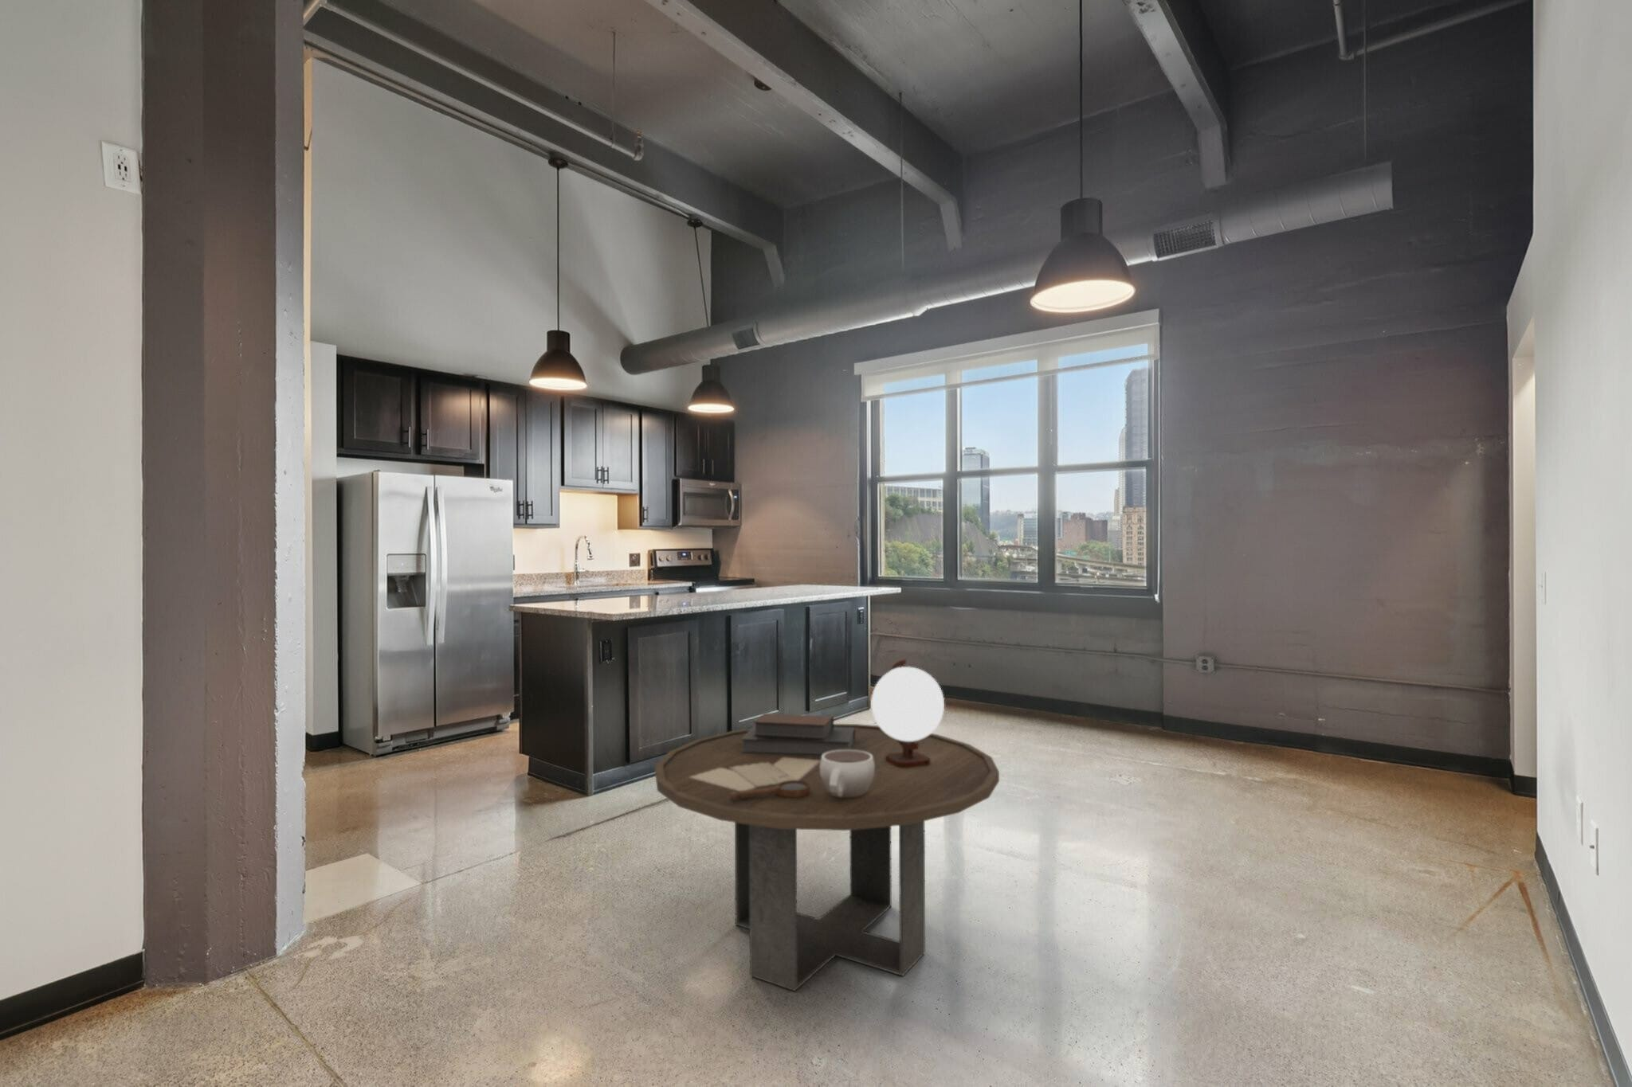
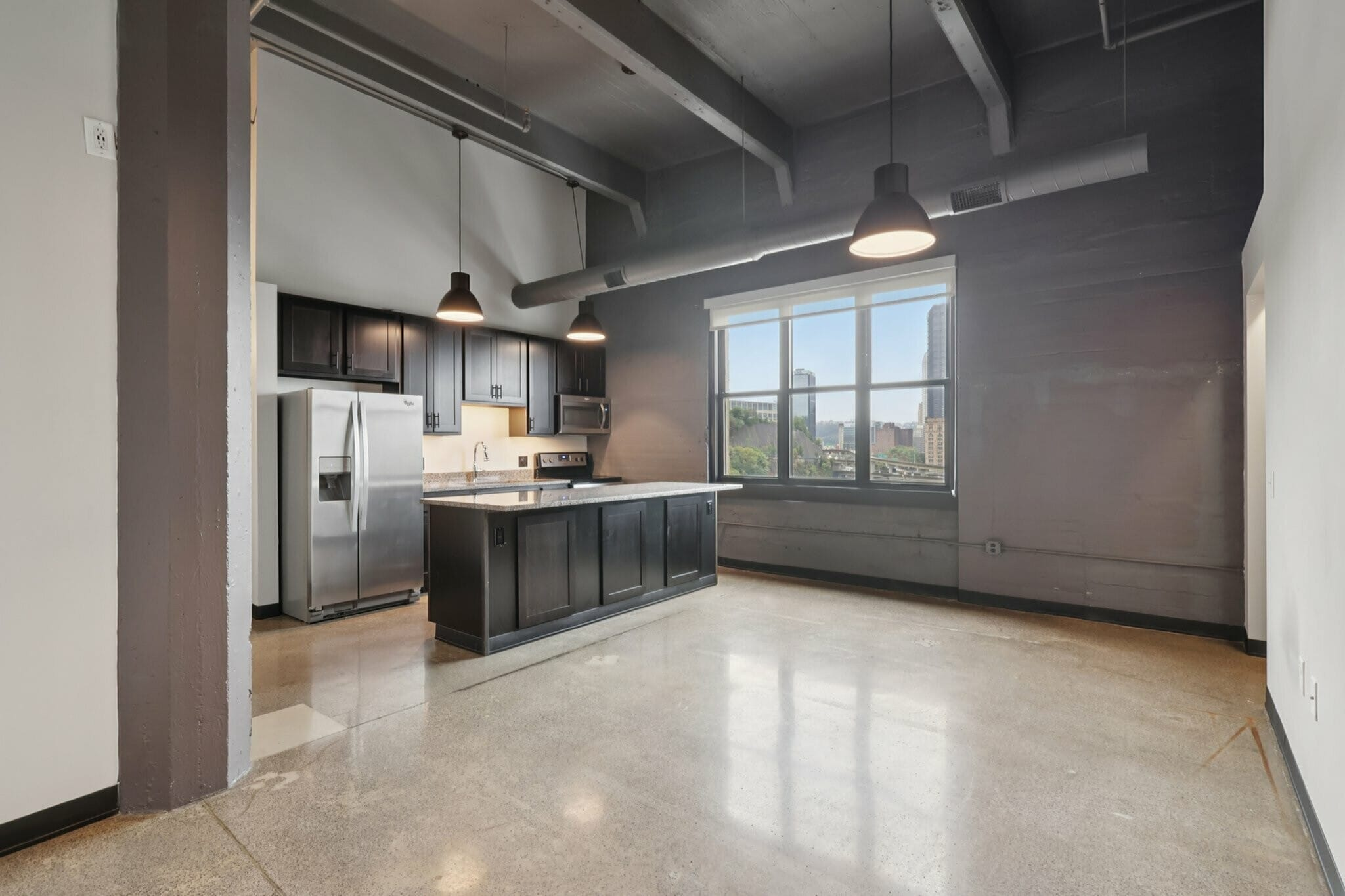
- round table (825, 799)
